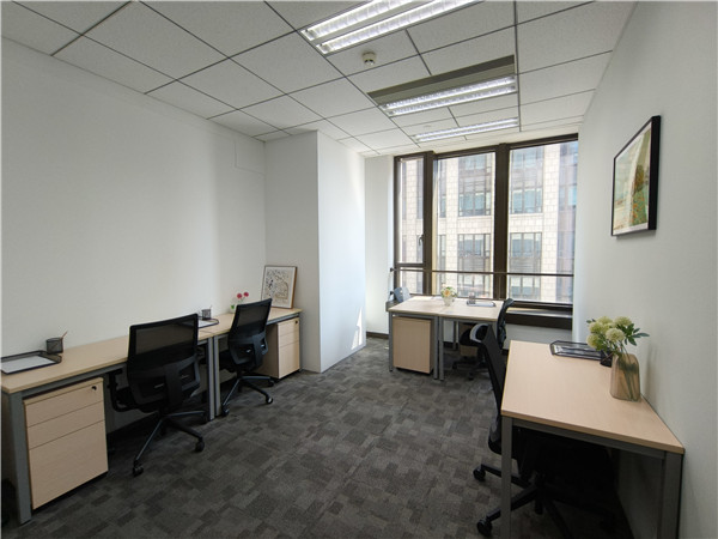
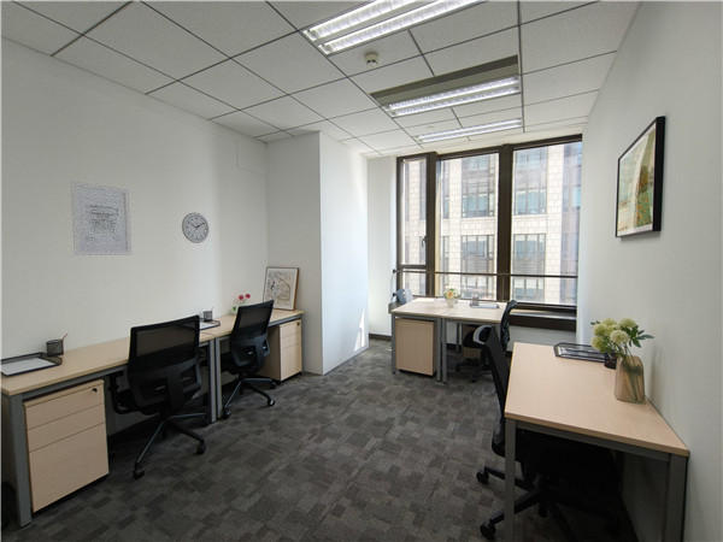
+ wall art (102, 220)
+ wall clock (196, 228)
